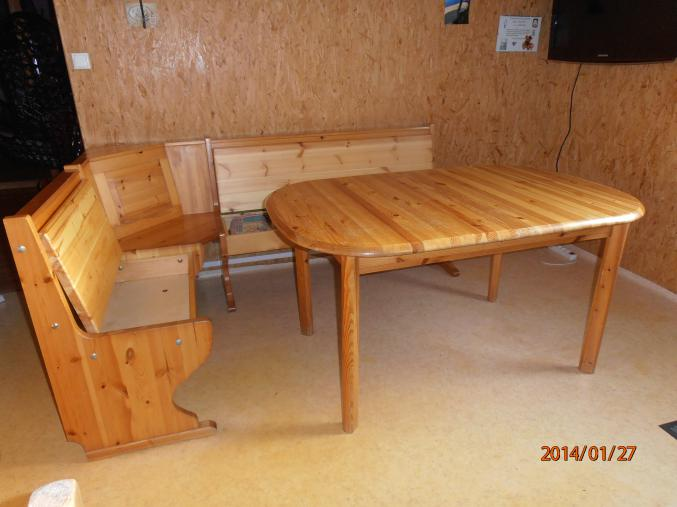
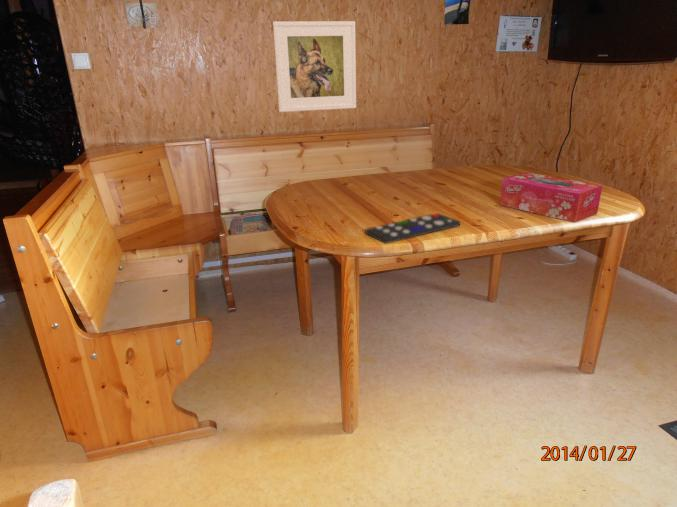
+ remote control (413, 226)
+ tissue box (548, 195)
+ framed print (316, 67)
